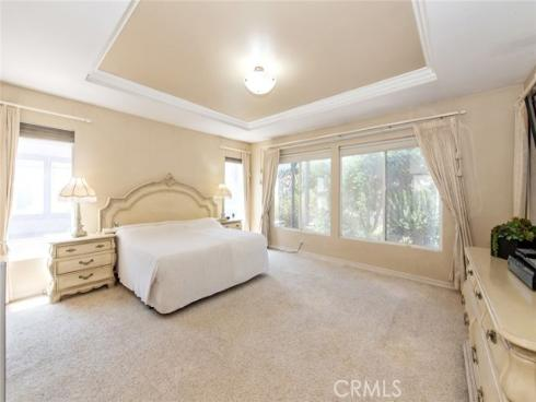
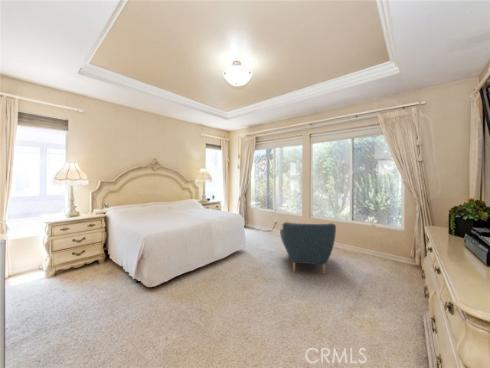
+ armchair (305, 242)
